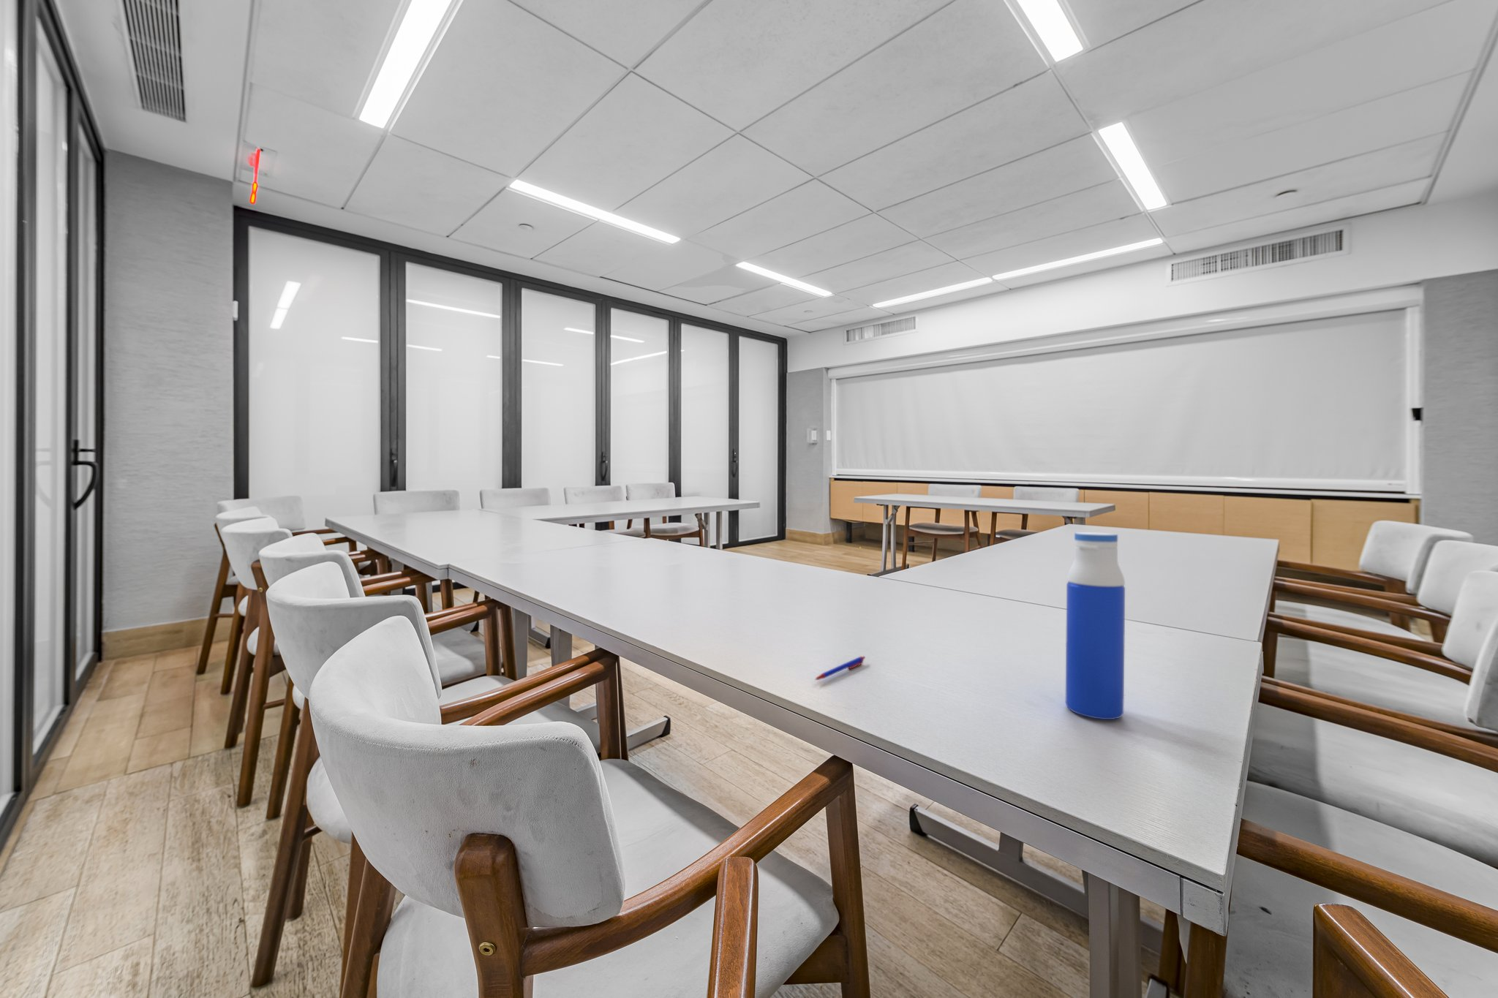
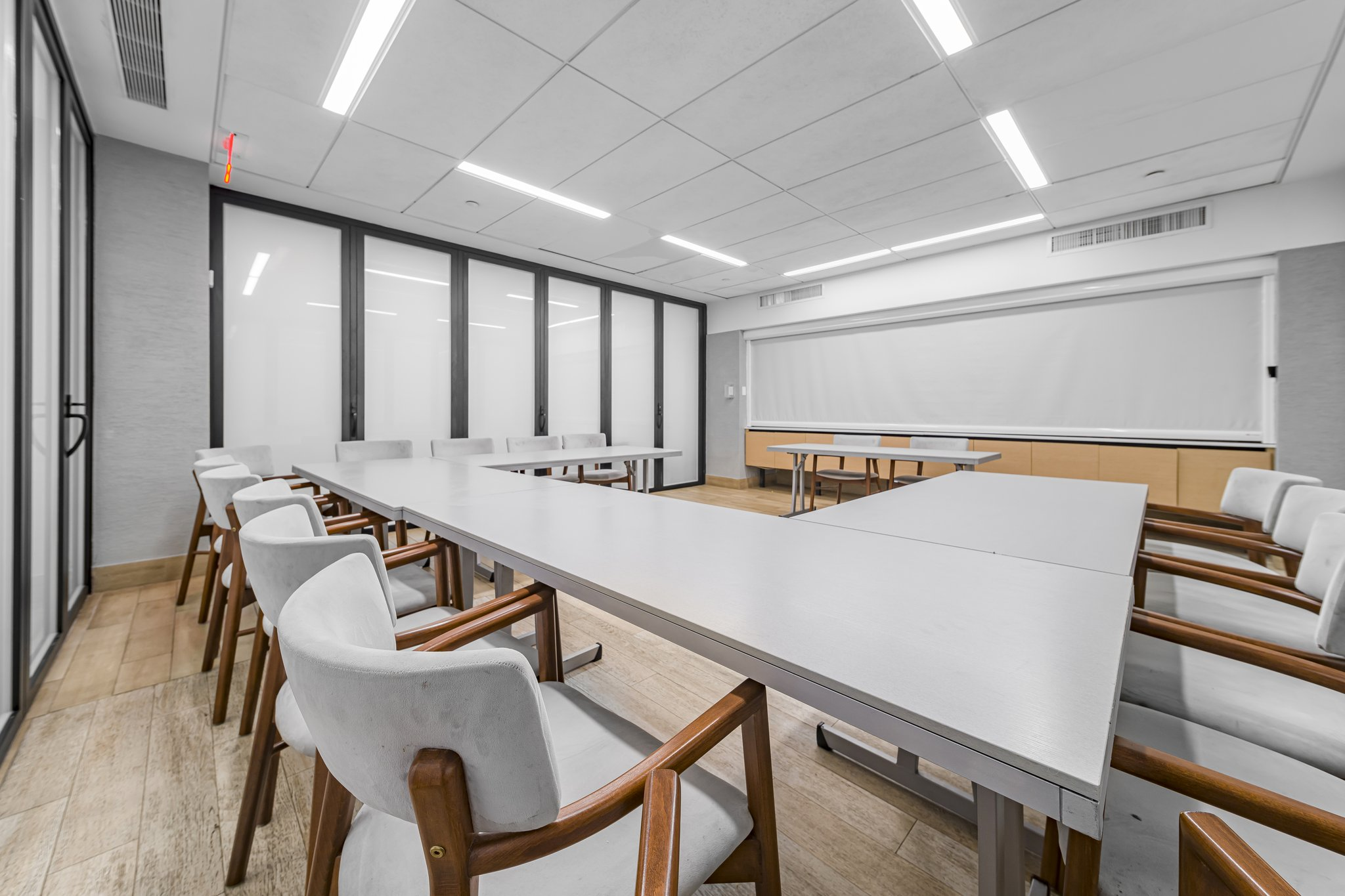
- pen (841, 667)
- water bottle (1094, 622)
